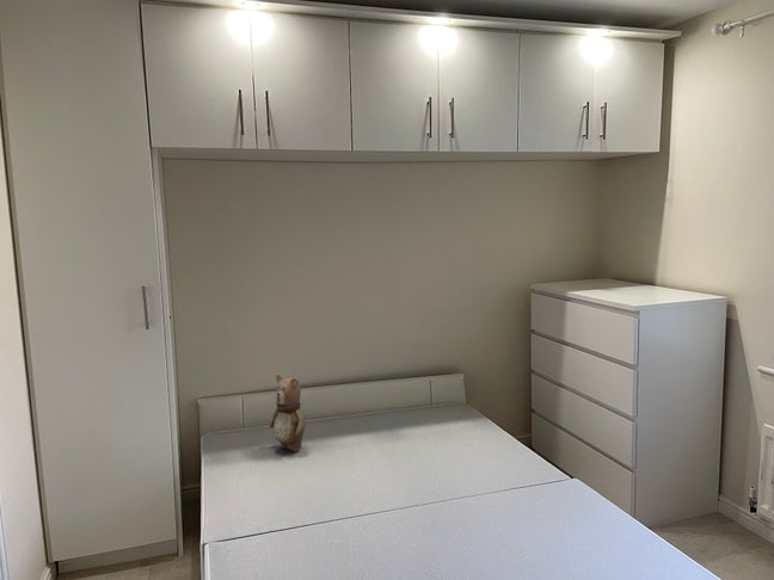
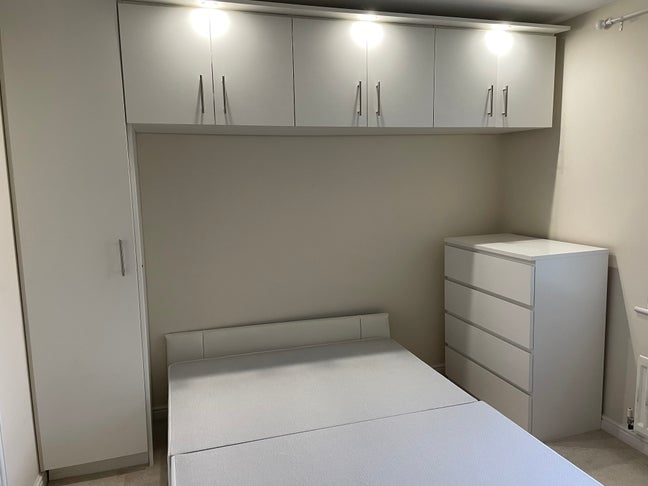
- teddy bear (288, 413)
